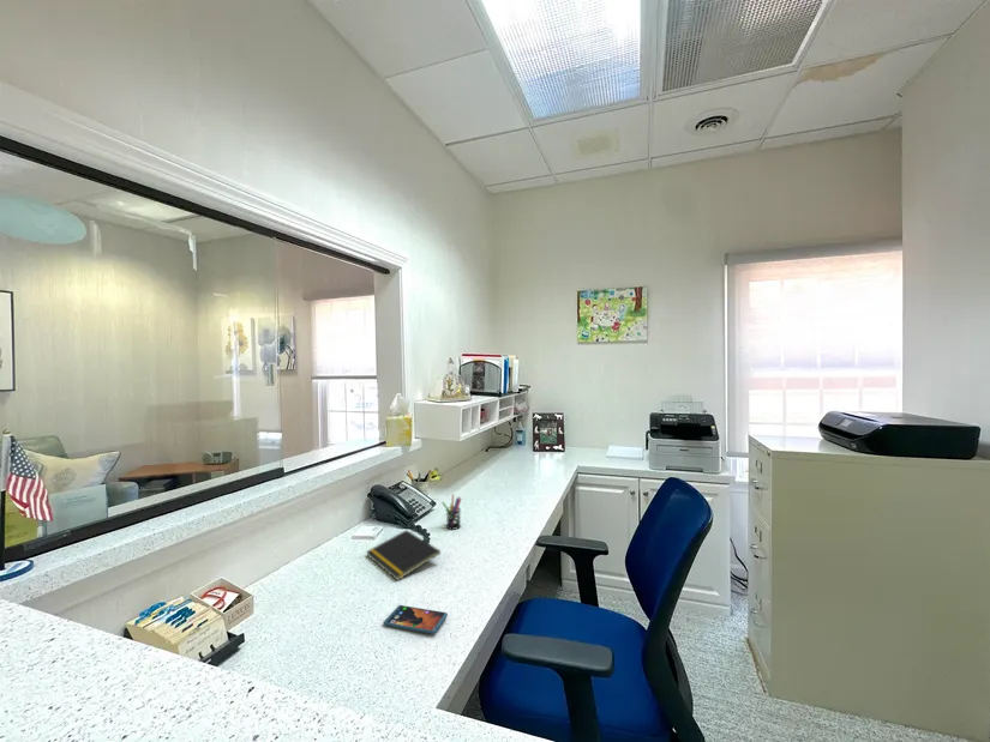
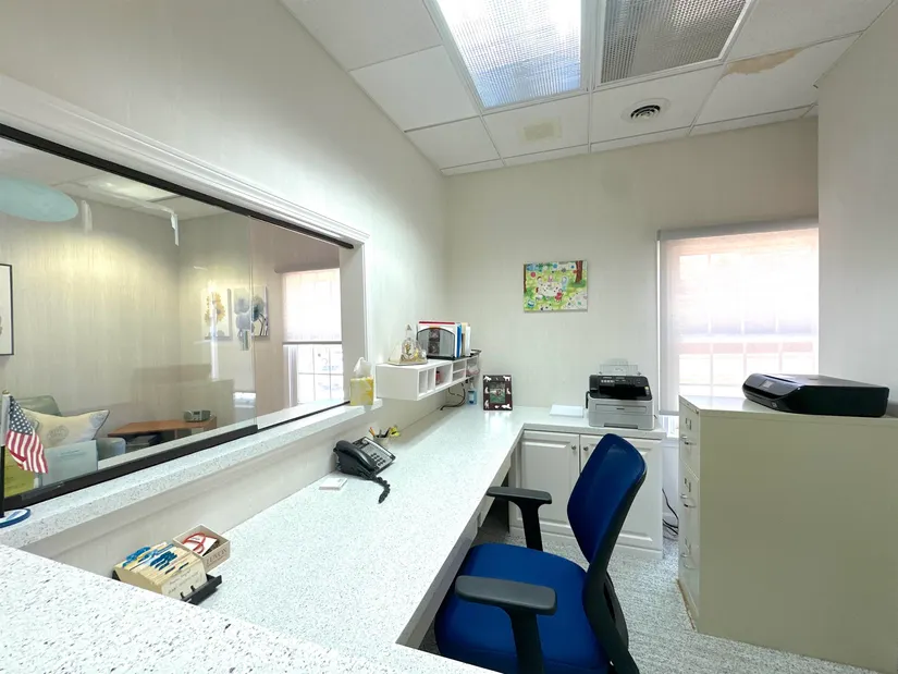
- smartphone (415, 619)
- pen holder (451, 511)
- notepad (402, 553)
